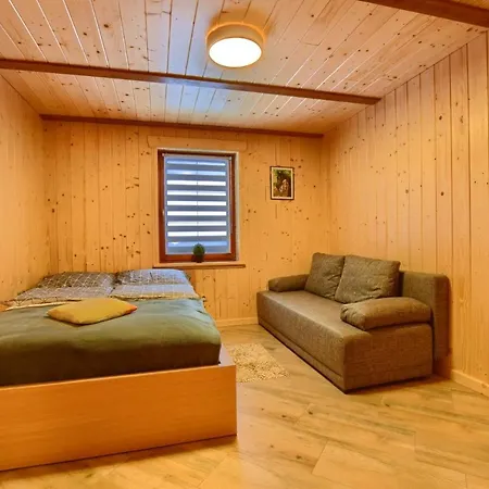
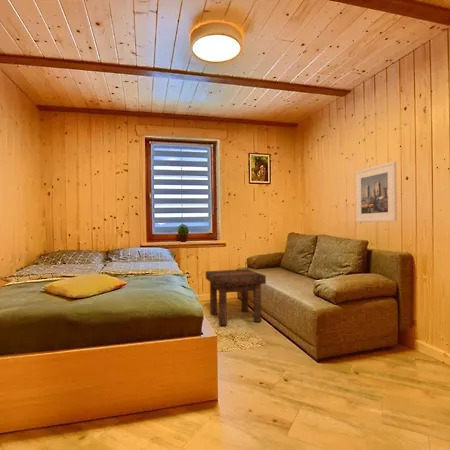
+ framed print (374, 194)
+ stool (234, 291)
